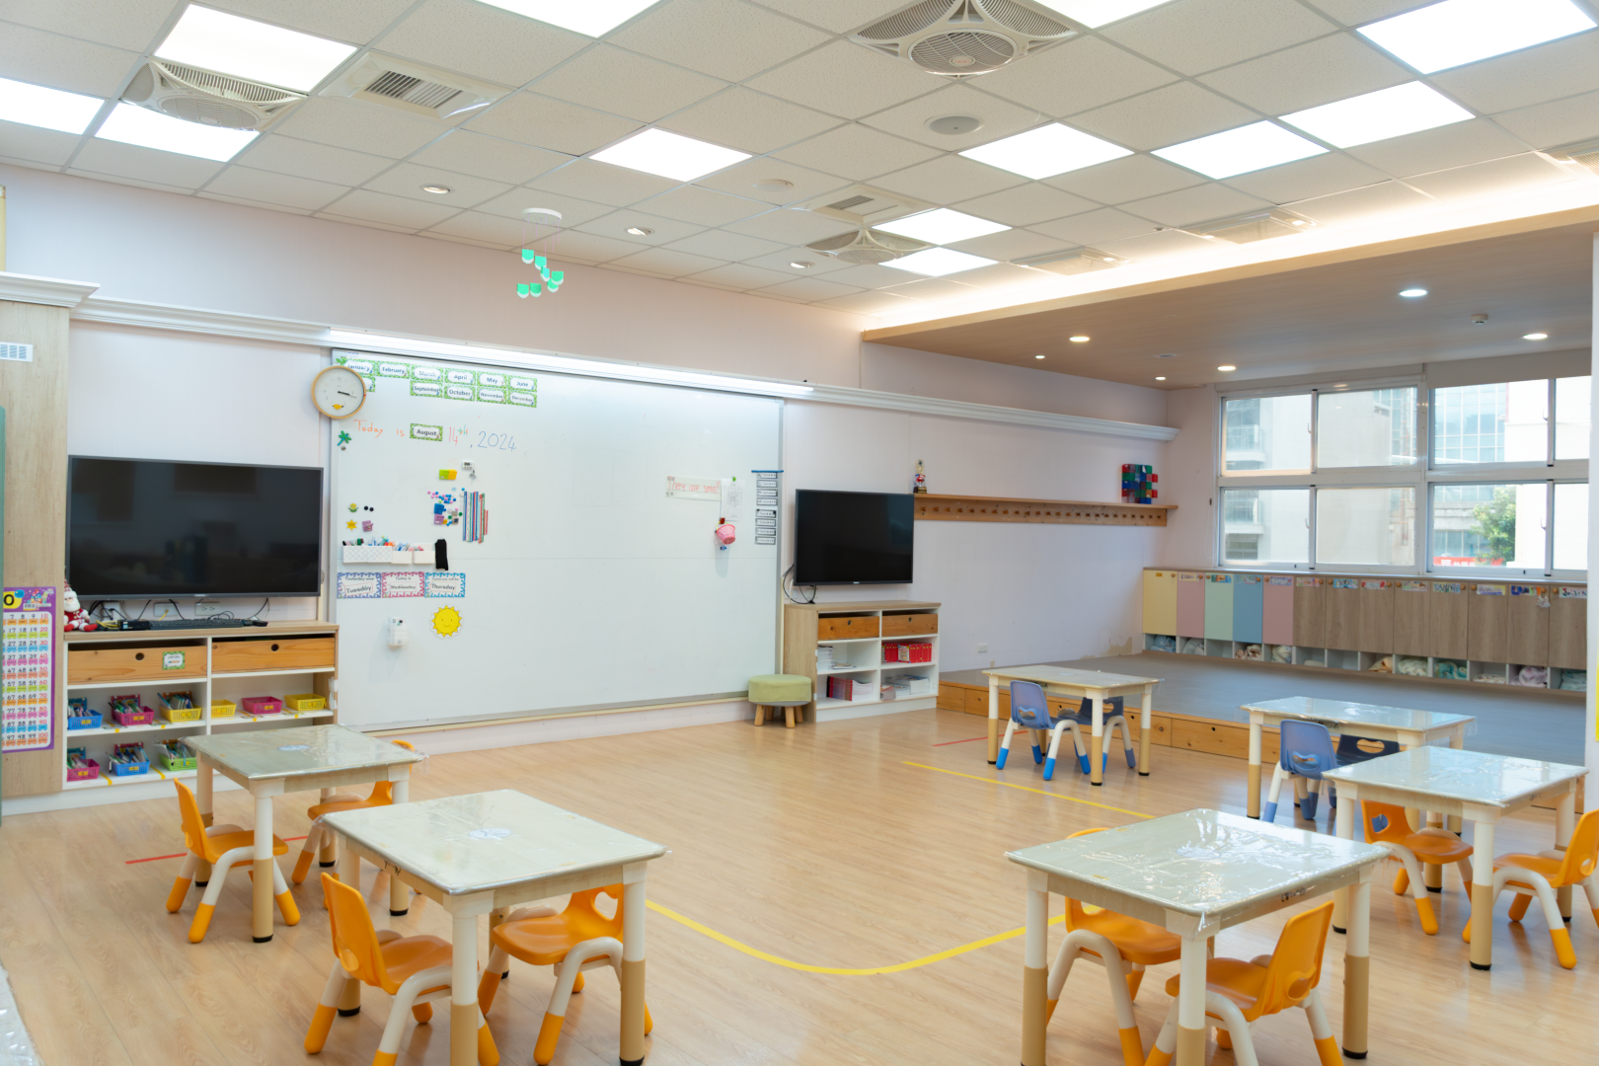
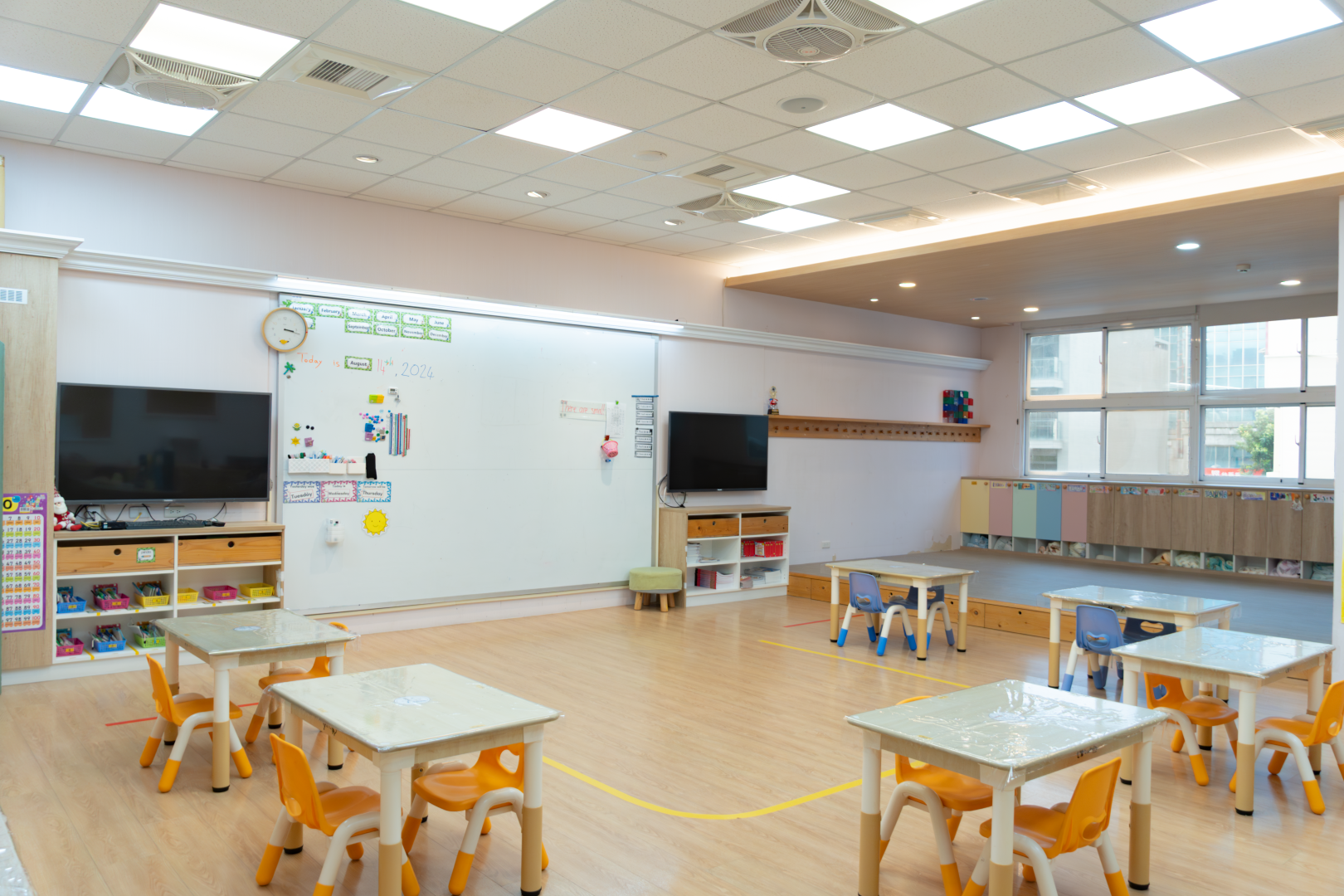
- ceiling mobile (540, 257)
